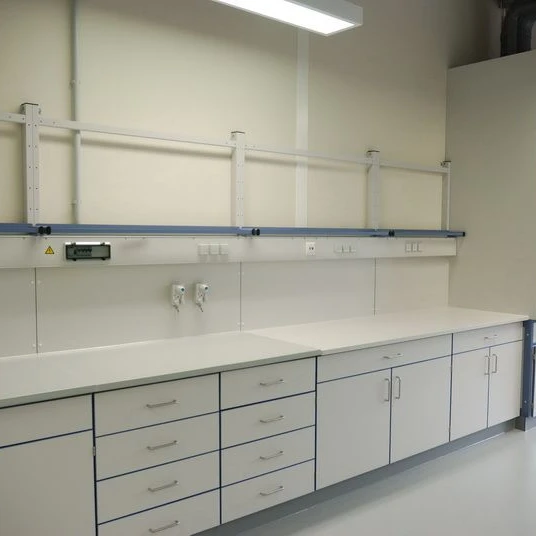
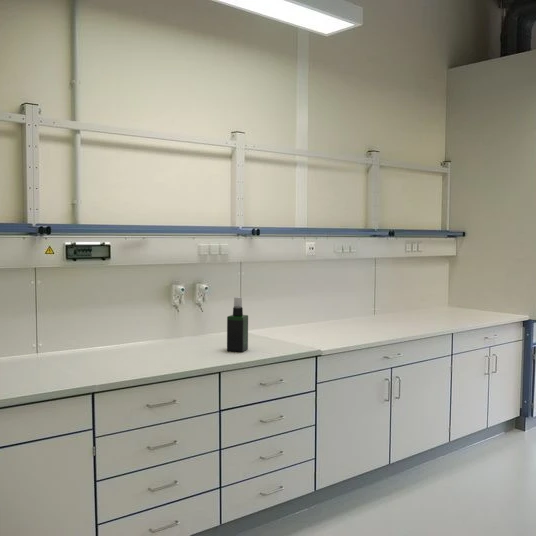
+ spray bottle (237, 323)
